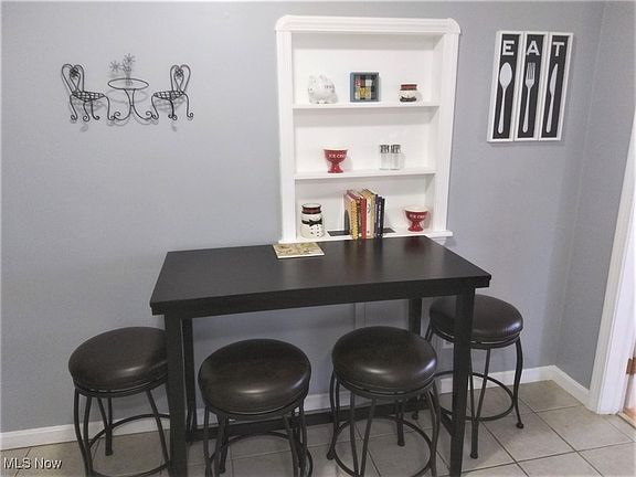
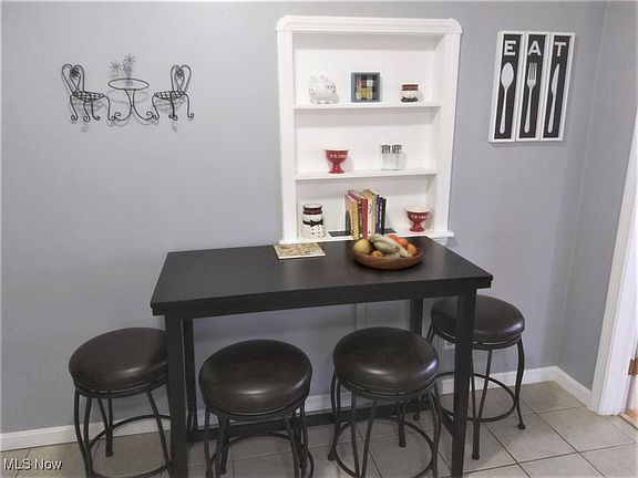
+ fruit bowl (387, 247)
